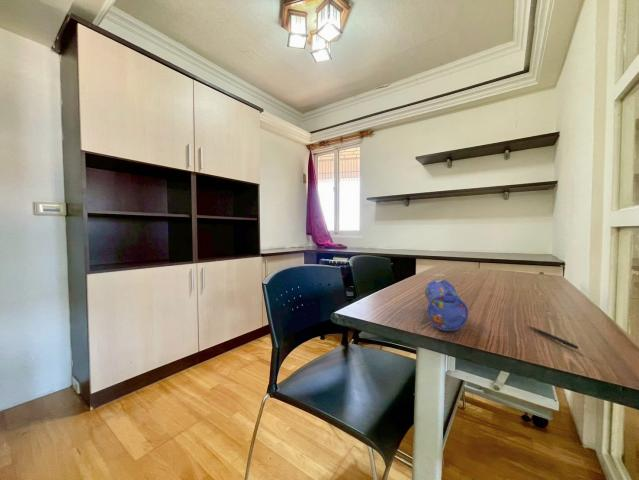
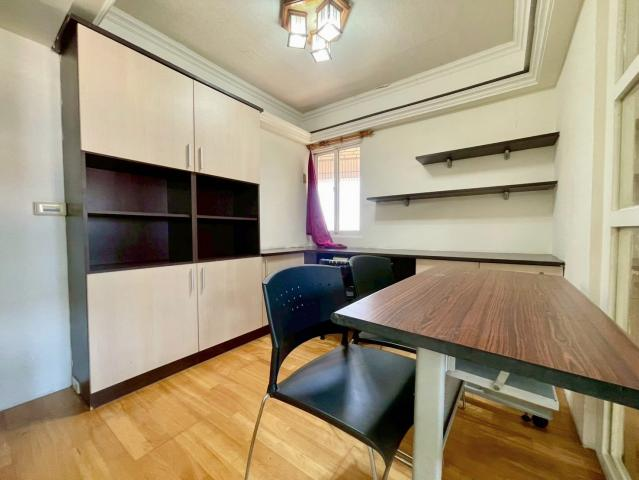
- pen (549, 334)
- pencil case (443, 300)
